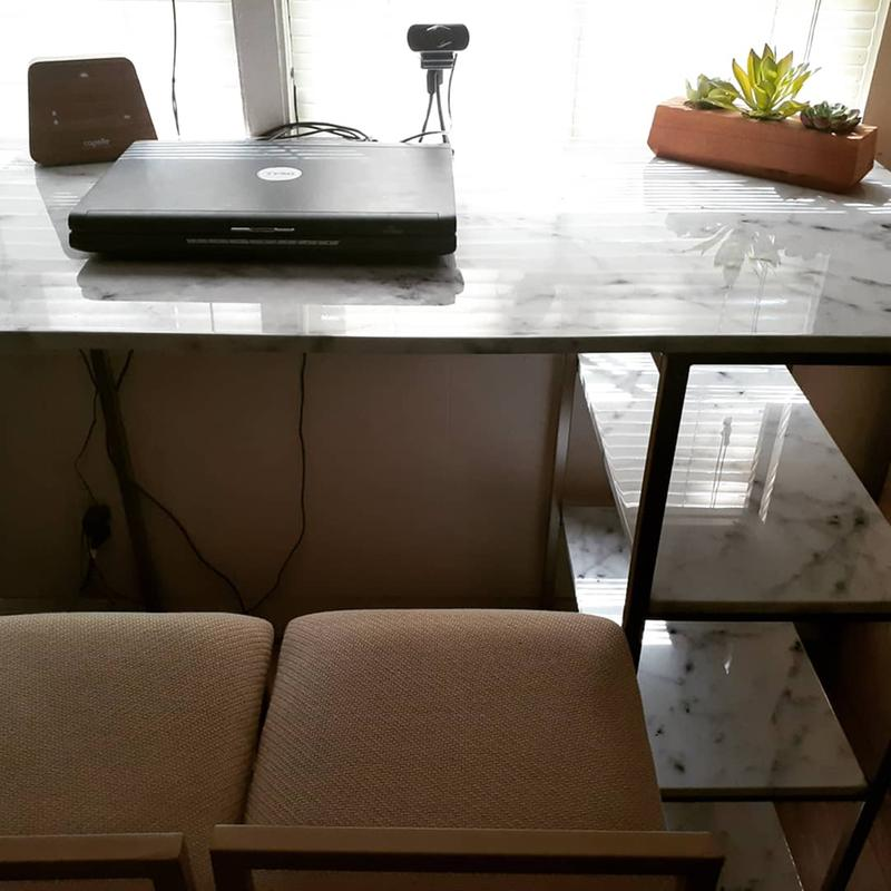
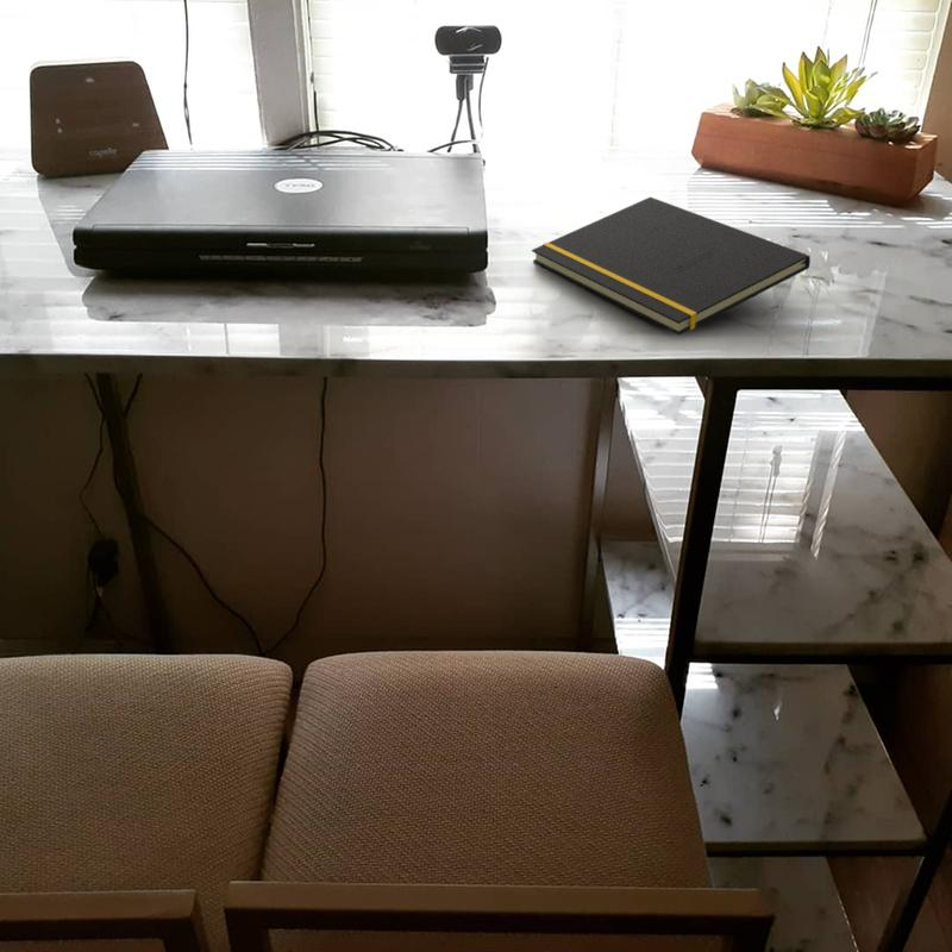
+ notepad (663, 258)
